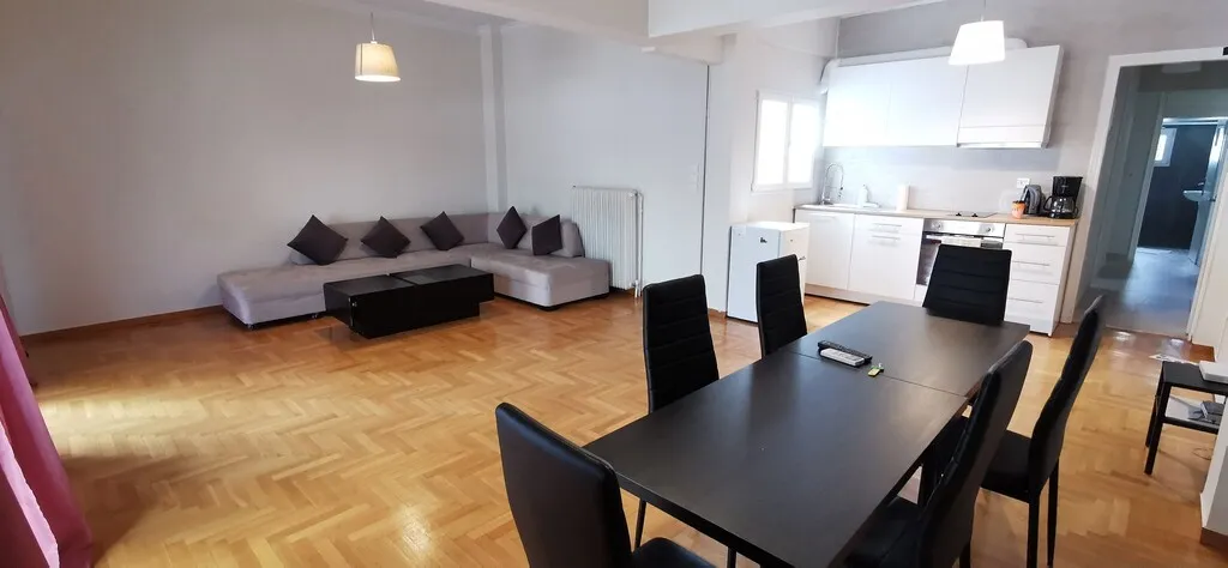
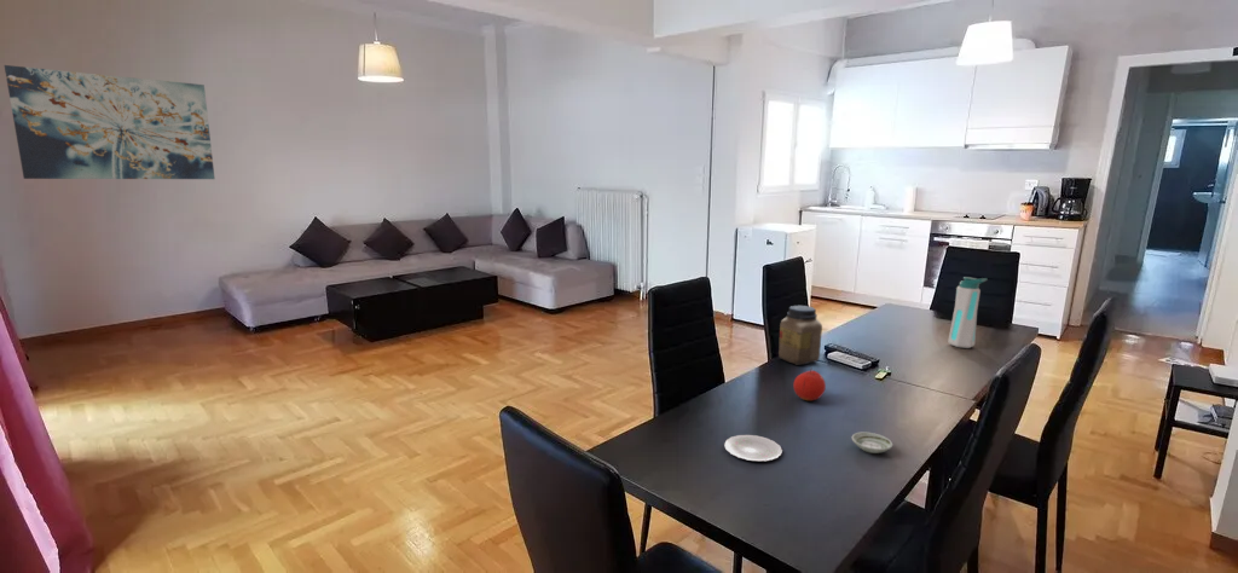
+ saucer (870, 444)
+ jar (800, 334)
+ water bottle (967, 311)
+ fruit (809, 383)
+ wall art (120, 128)
+ plate (751, 435)
